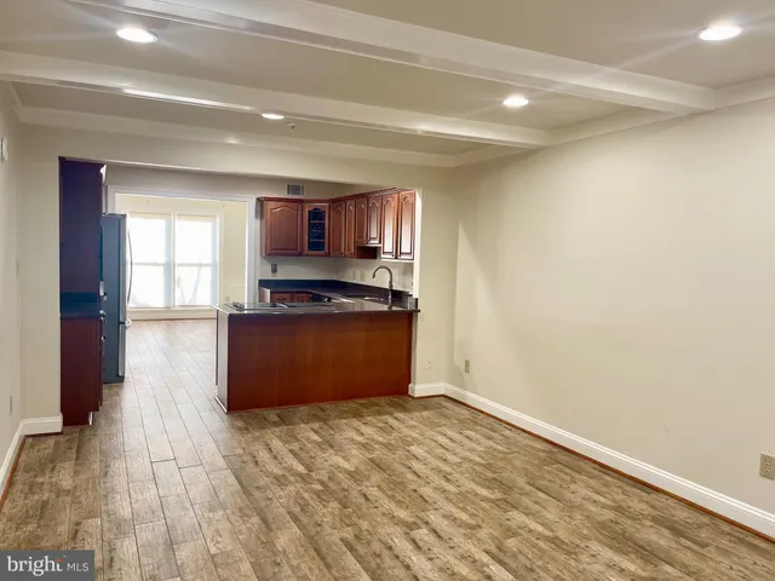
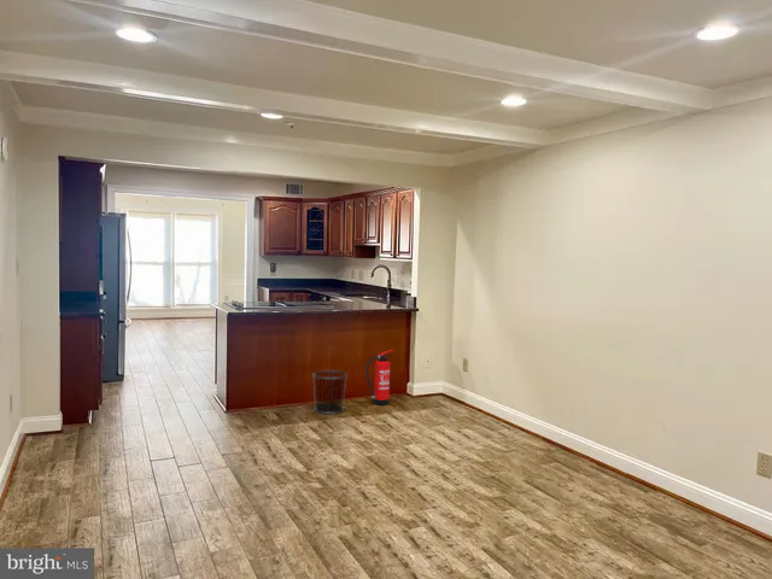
+ fire extinguisher (379, 376)
+ waste bin (329, 391)
